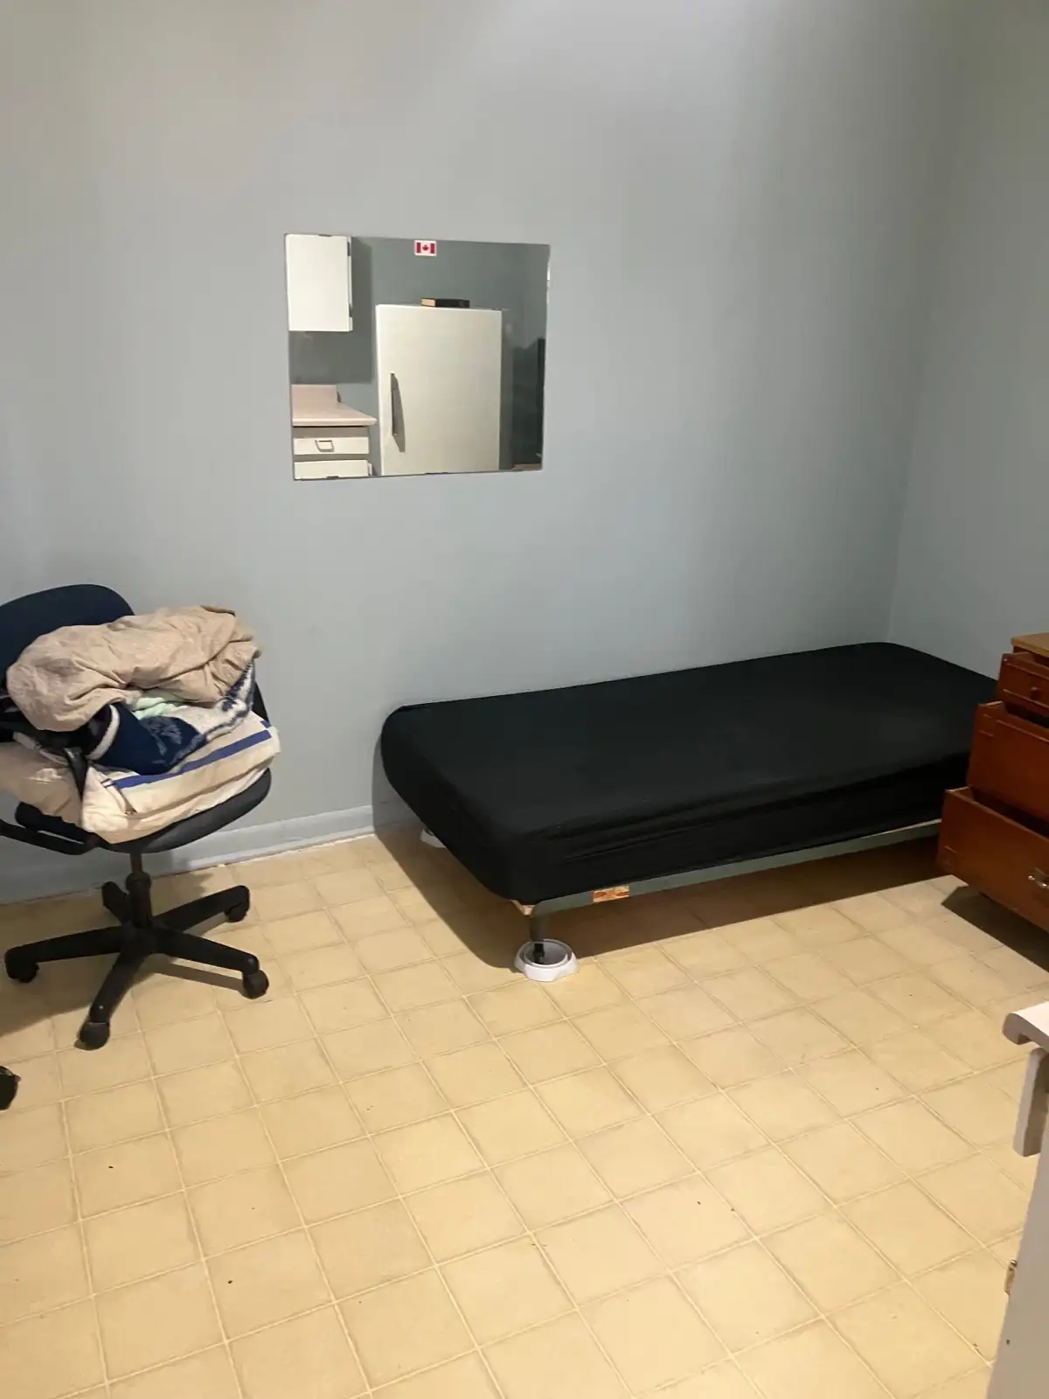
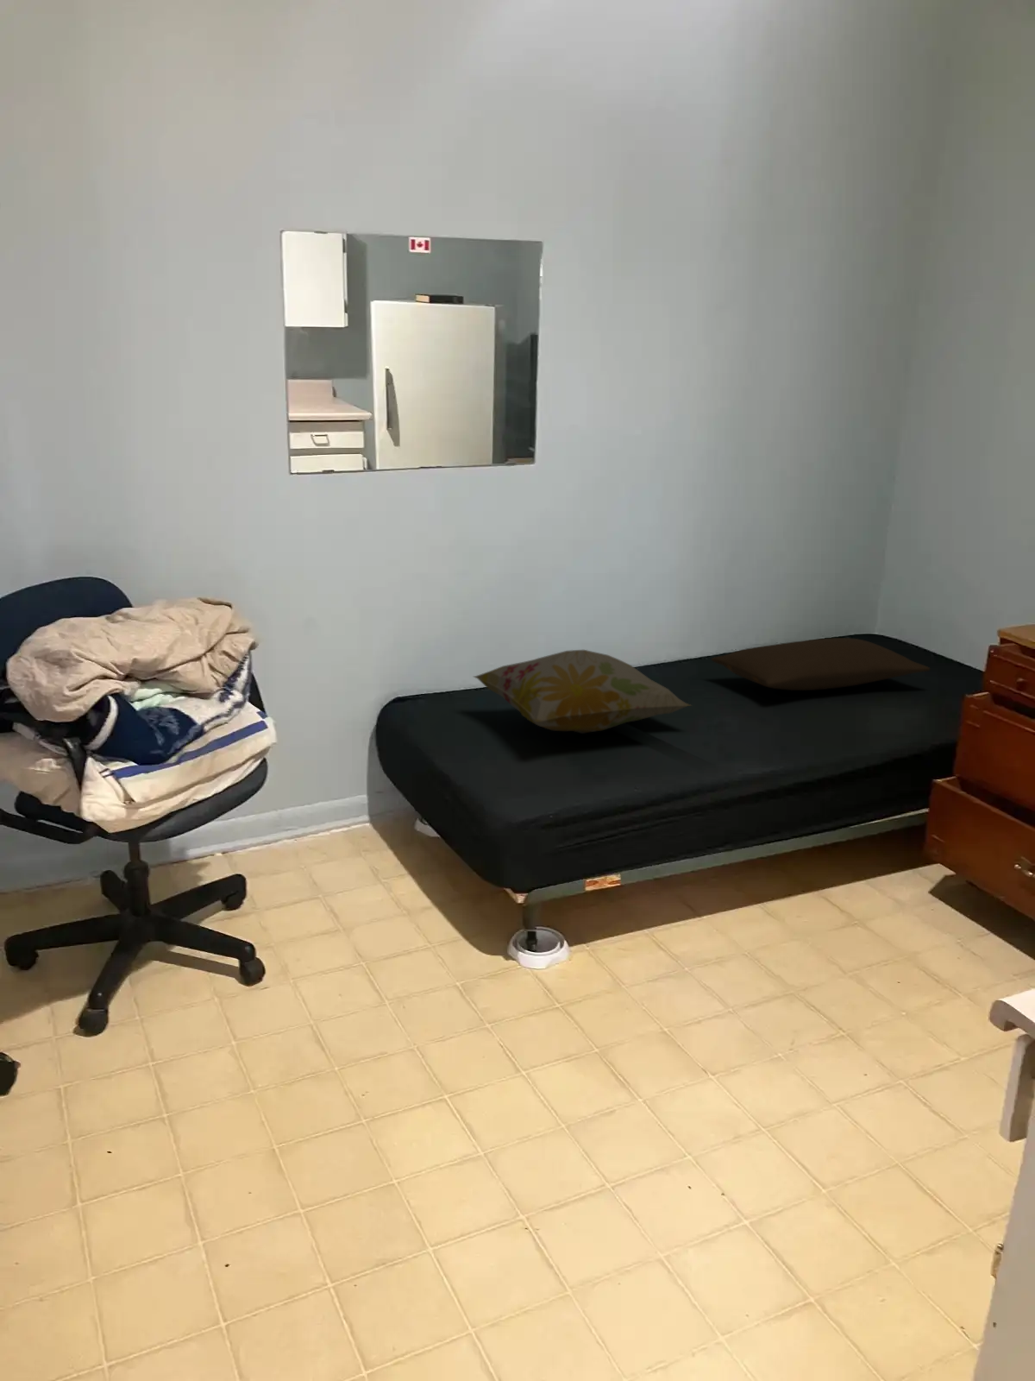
+ pillow (820, 664)
+ decorative pillow (578, 690)
